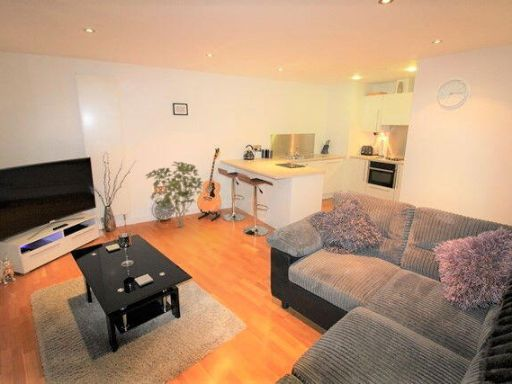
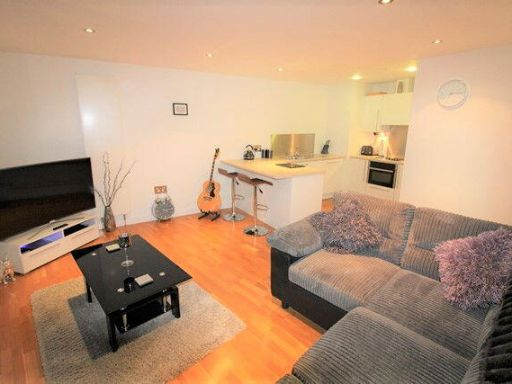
- shrub (178, 195)
